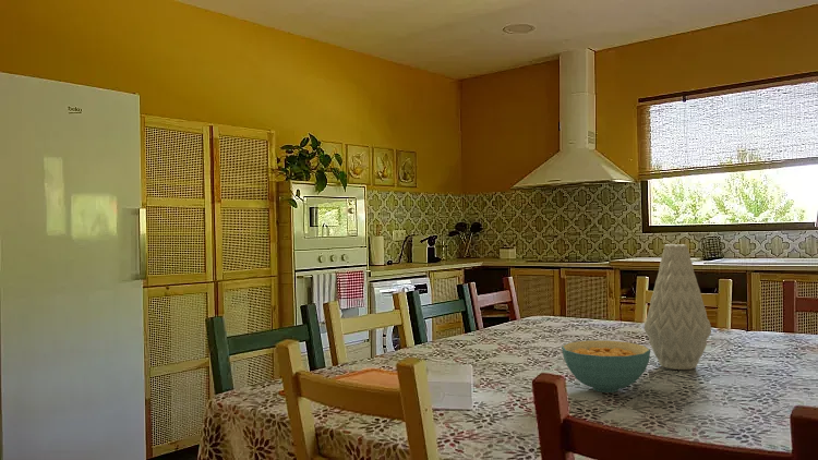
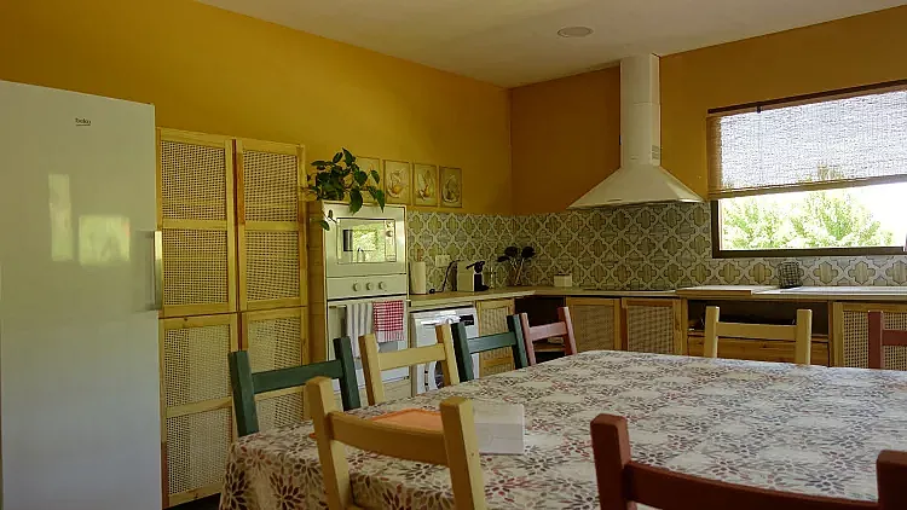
- cereal bowl (605, 368)
- vase (676, 305)
